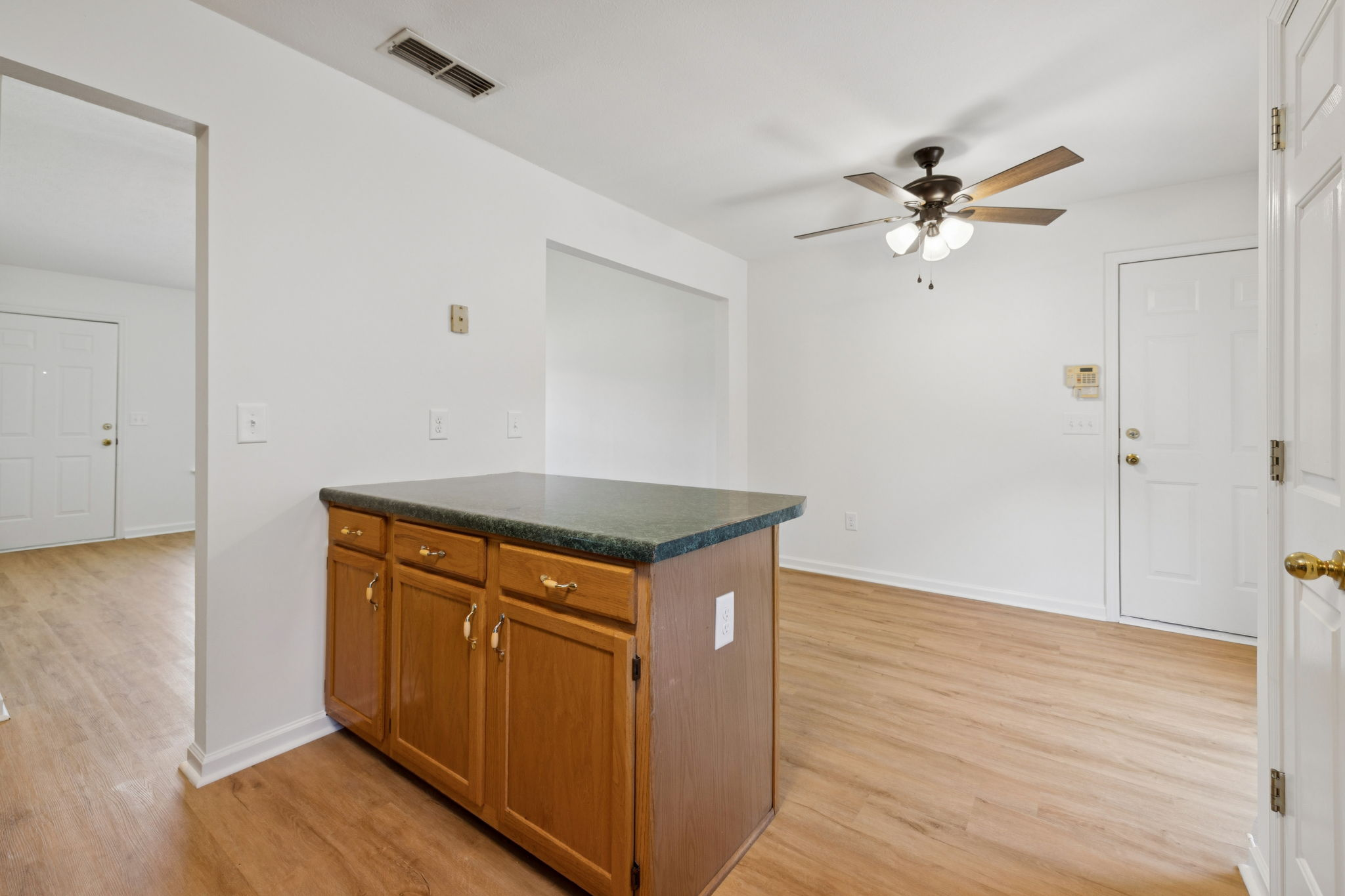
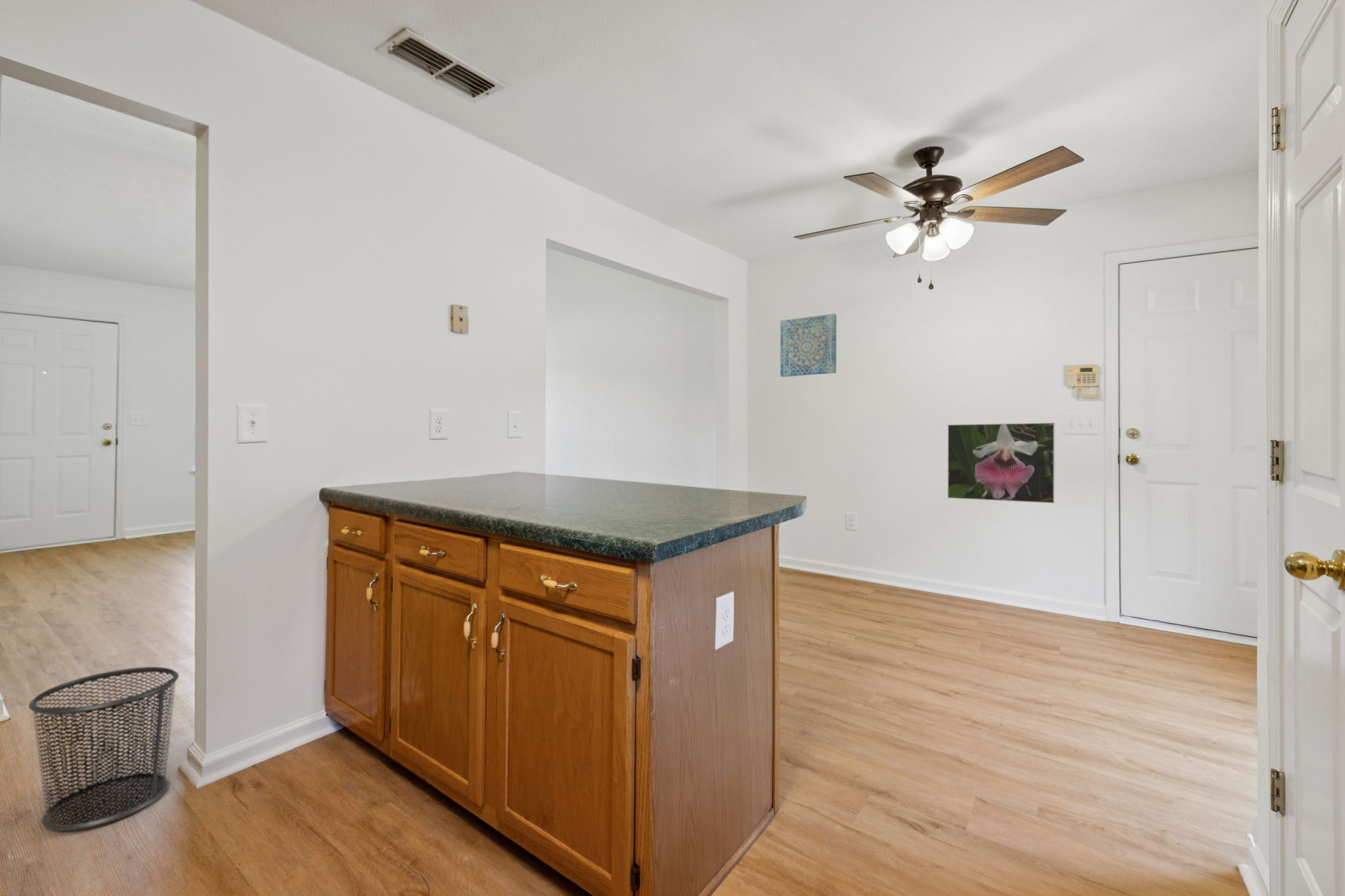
+ waste bin (108, 744)
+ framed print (998, 461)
+ wall art (807, 346)
